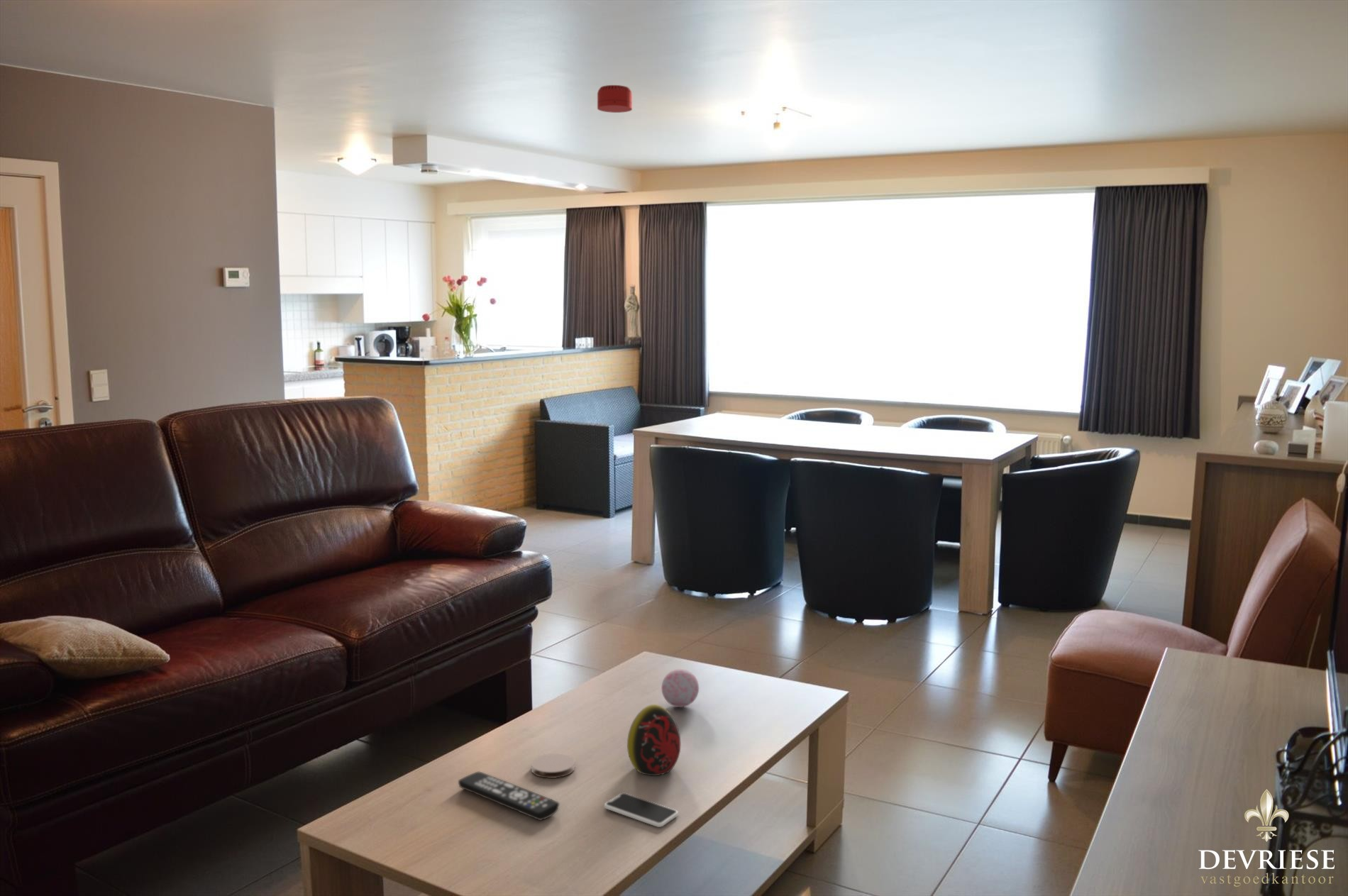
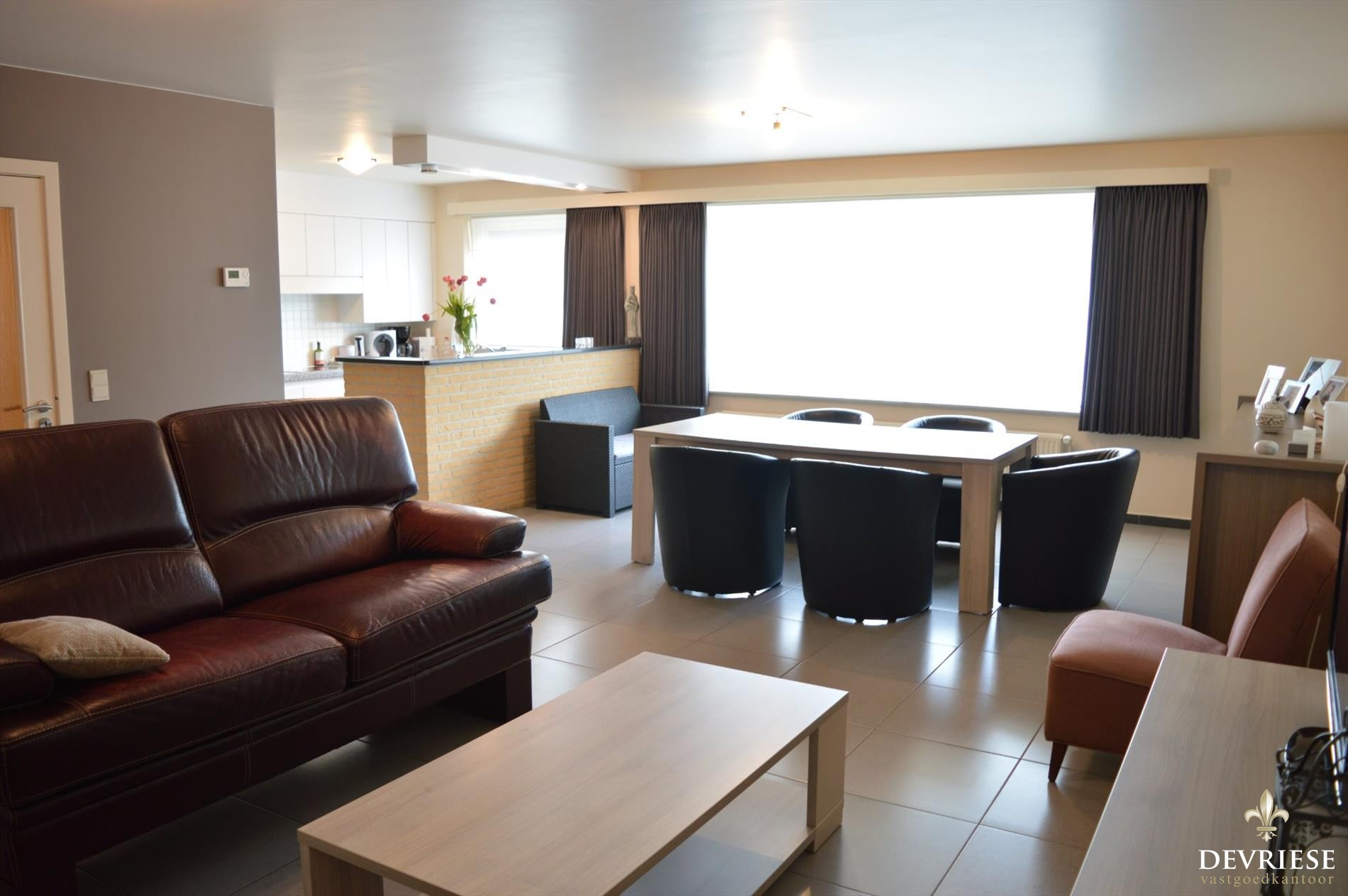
- decorative ball (680, 687)
- remote control (507, 795)
- smoke detector (614, 98)
- decorative egg (653, 736)
- smartphone (641, 809)
- coaster (553, 765)
